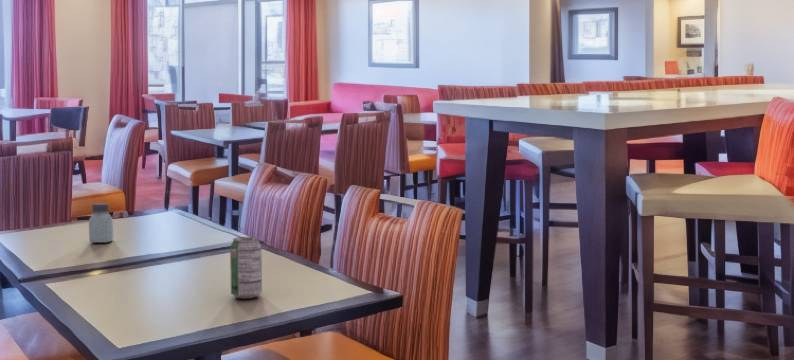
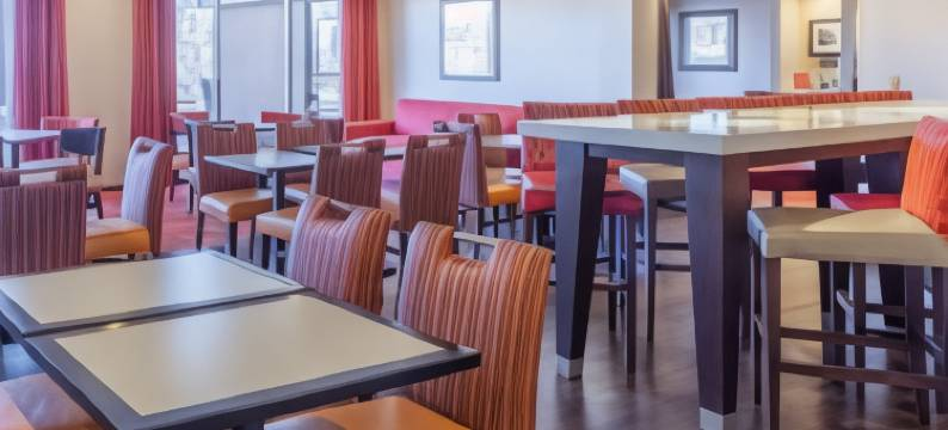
- beverage can (246, 266)
- saltshaker (101, 222)
